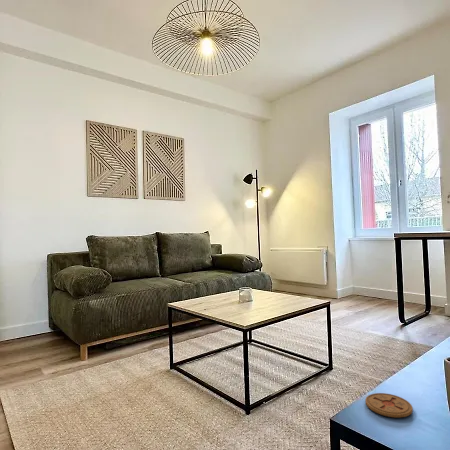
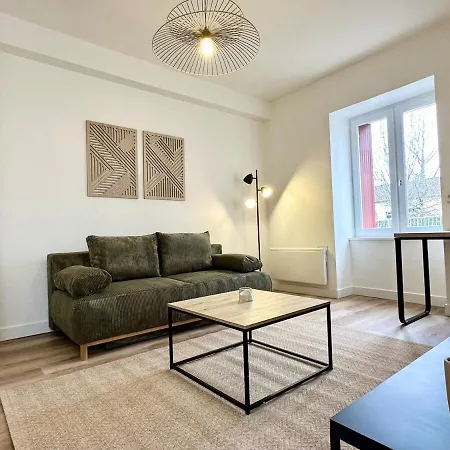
- coaster (388, 404)
